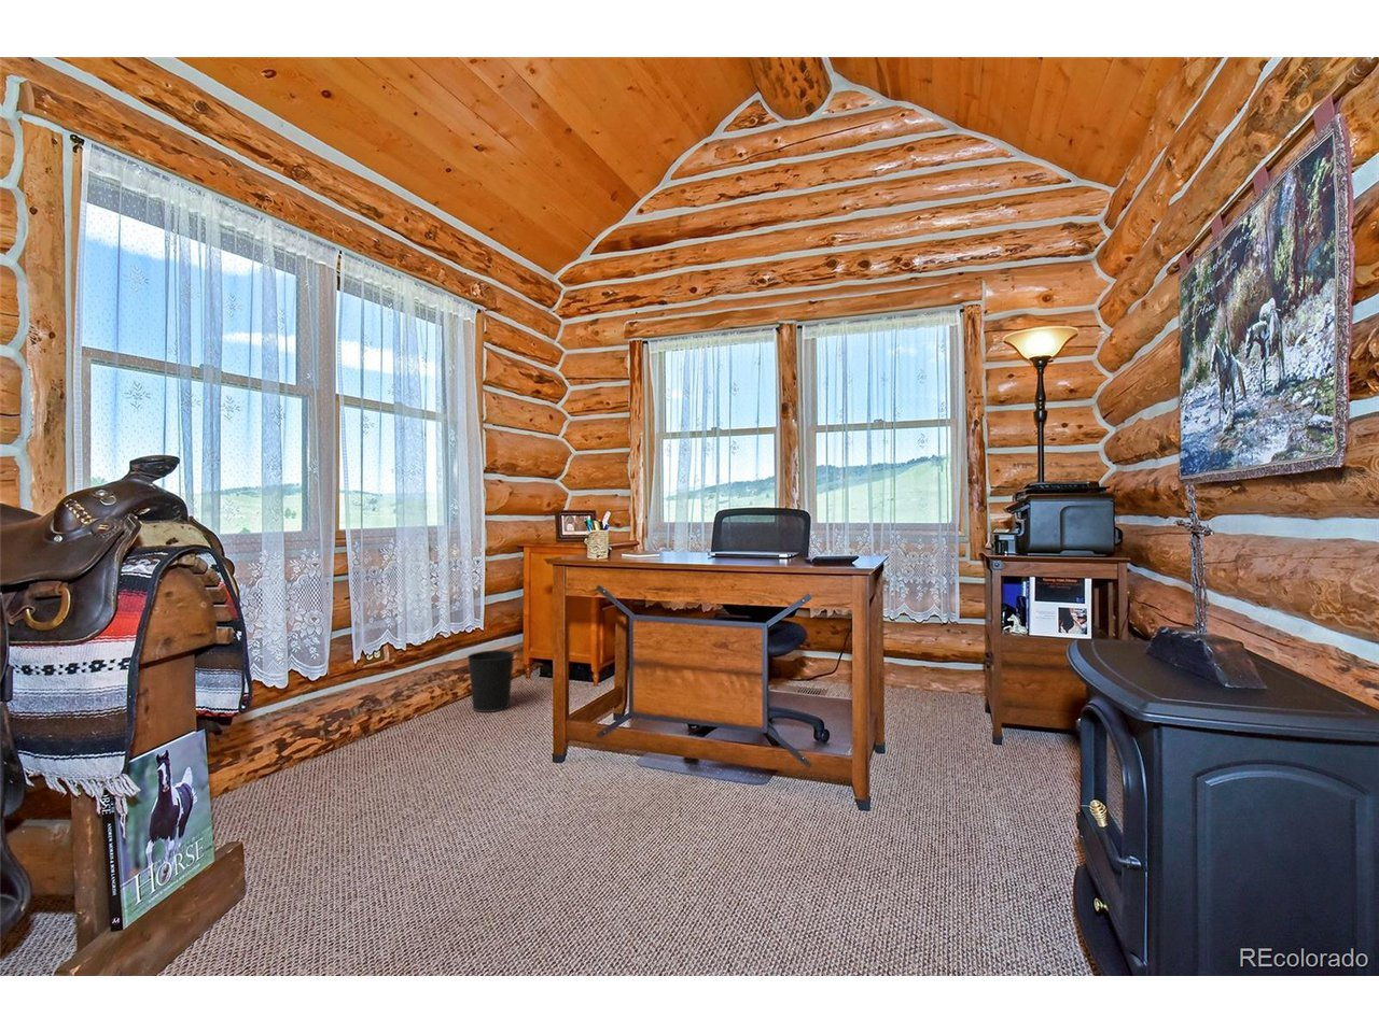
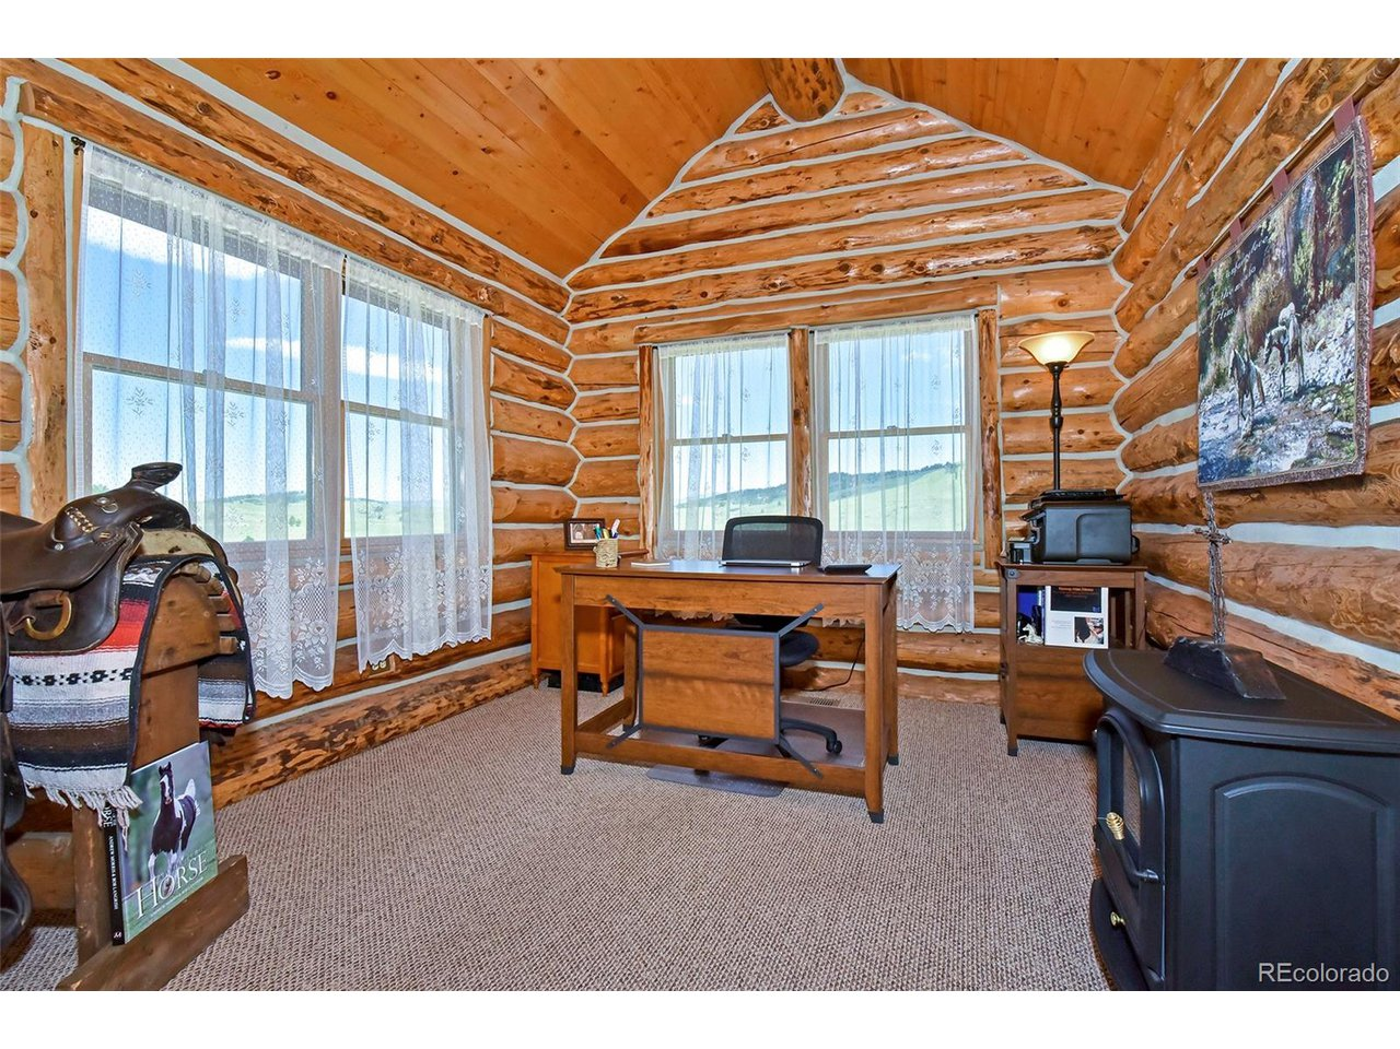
- wastebasket (491, 680)
